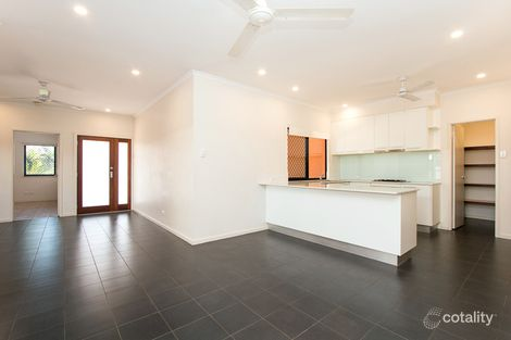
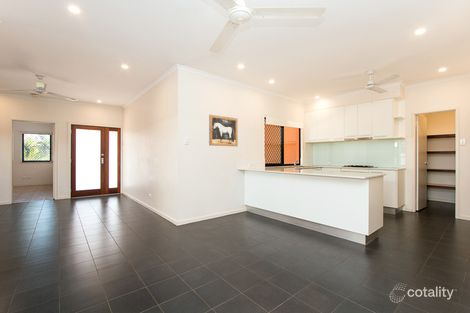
+ wall art (224, 131)
